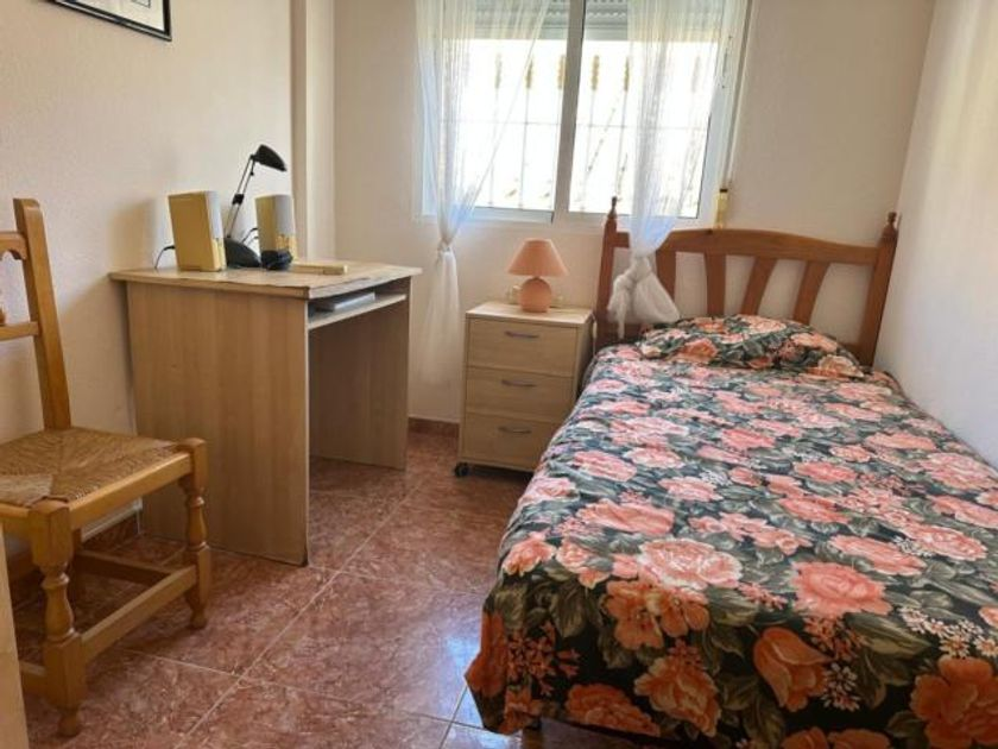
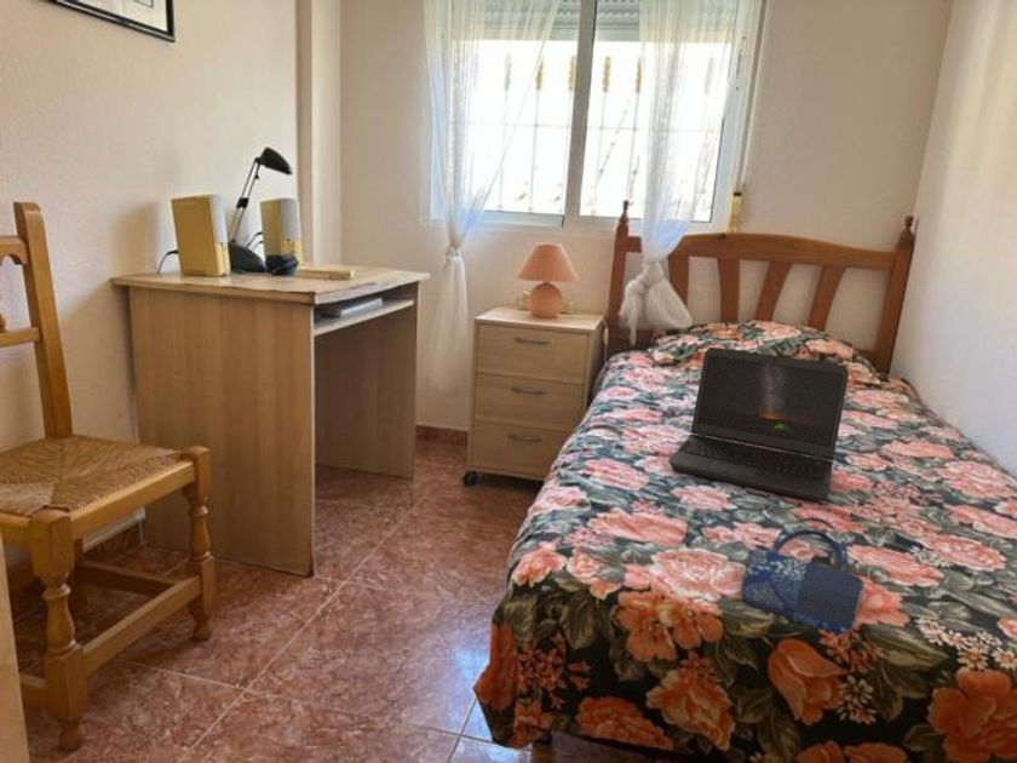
+ shopping bag (806, 563)
+ laptop computer (759, 417)
